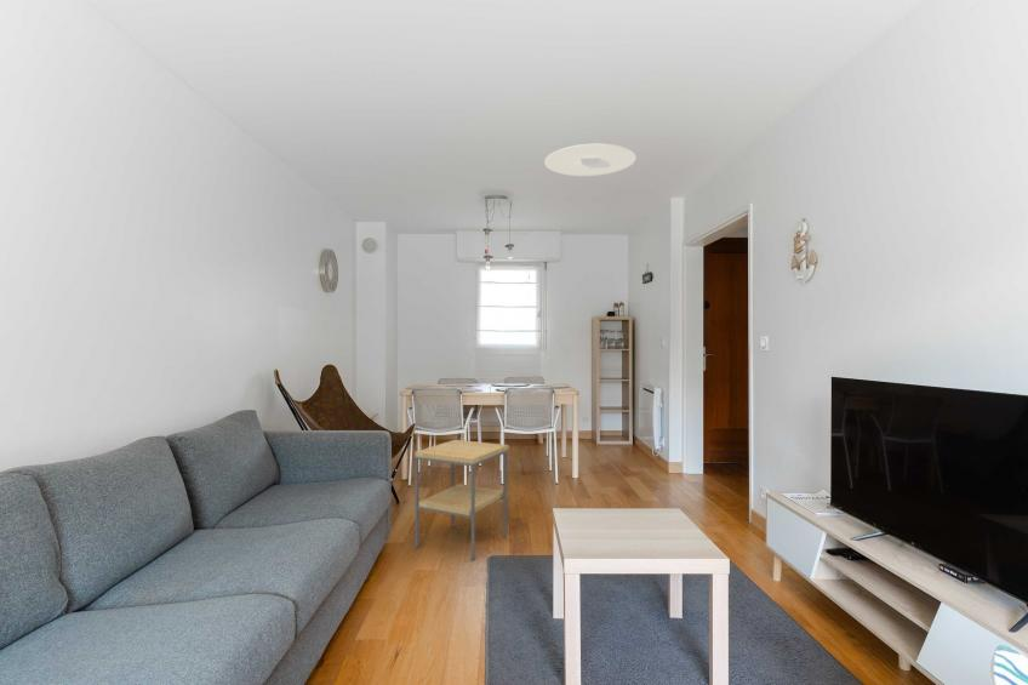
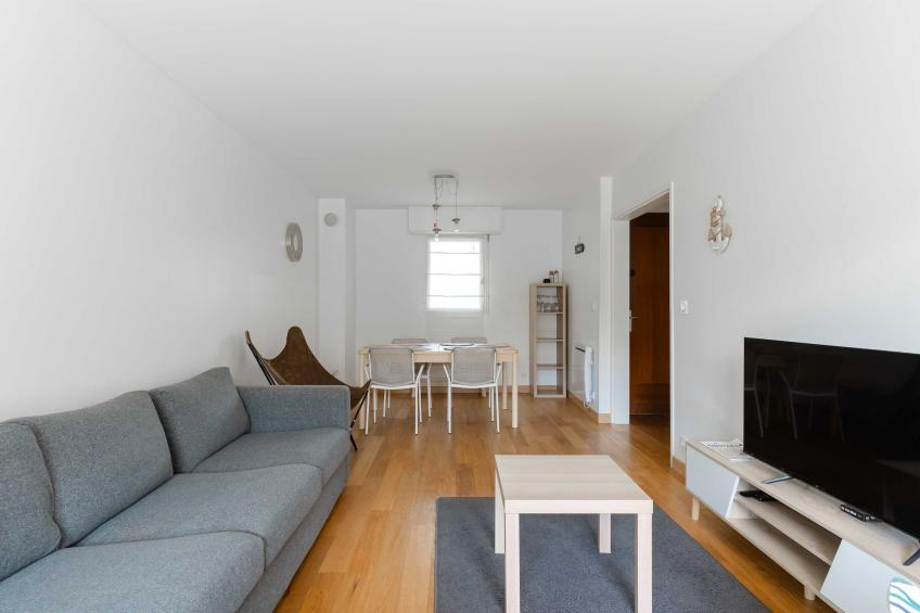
- ceiling light (589, 156)
- side table (463, 495)
